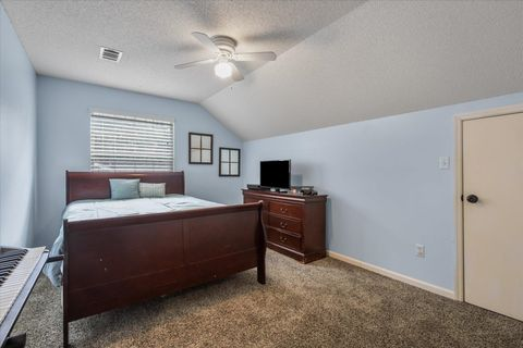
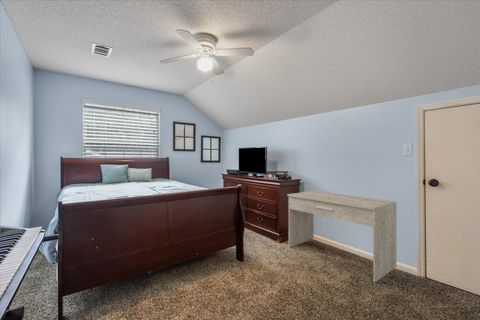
+ desk (339, 219)
